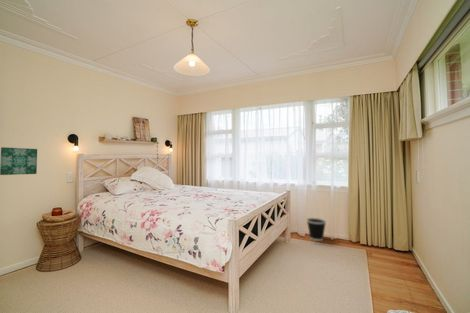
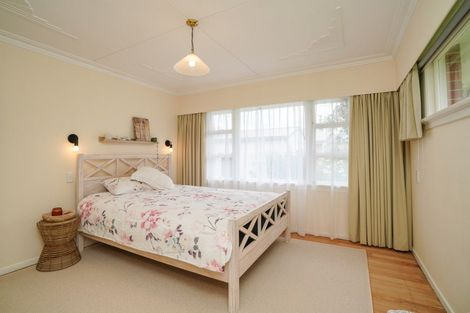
- wastebasket (316, 229)
- wall art (19, 161)
